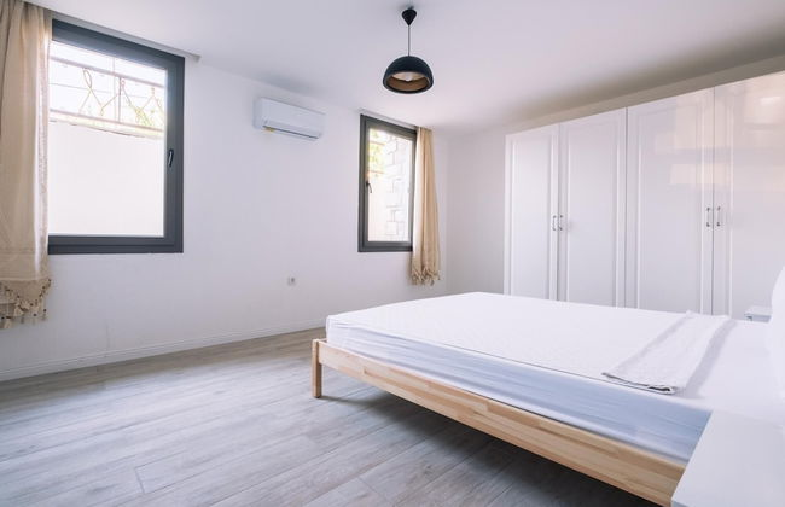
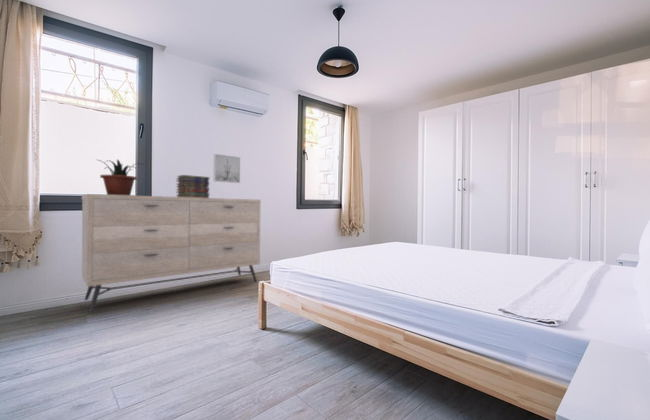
+ potted plant (121, 178)
+ book stack (192, 187)
+ dresser (181, 243)
+ wall art (227, 168)
